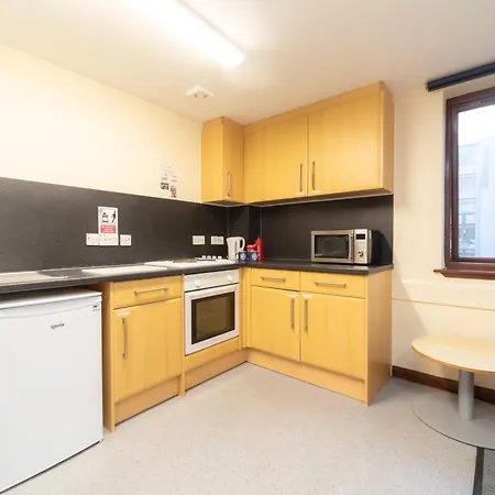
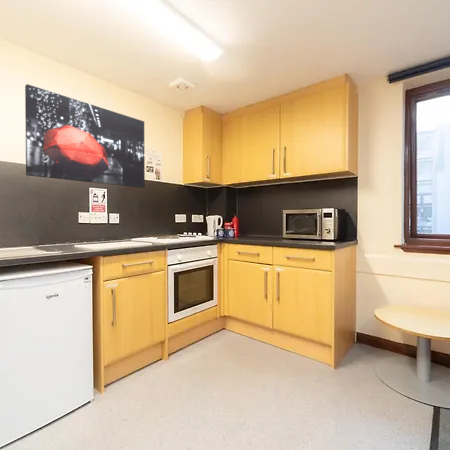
+ wall art (94, 144)
